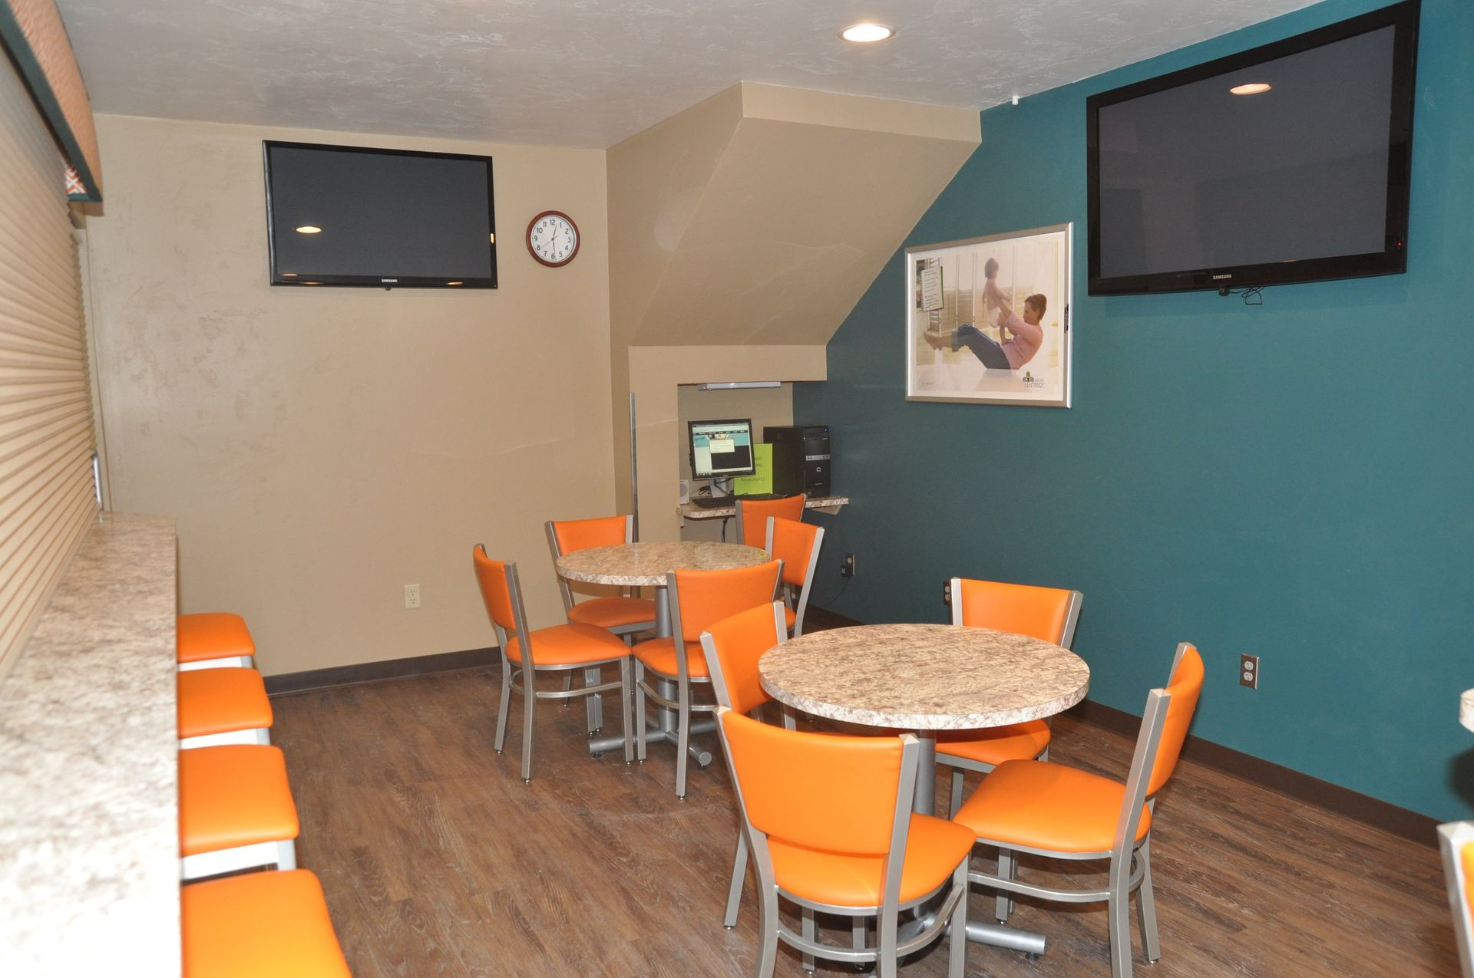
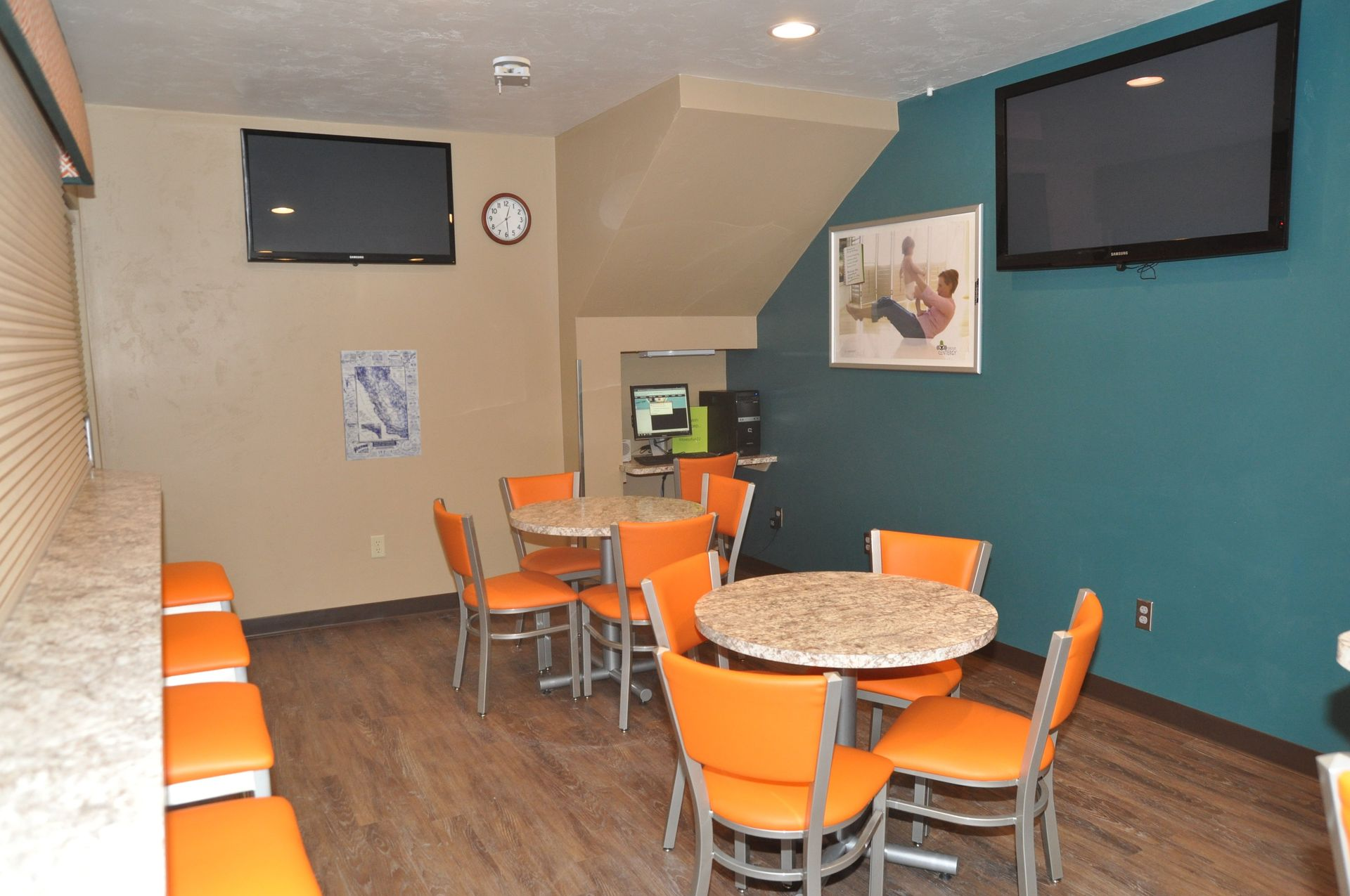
+ wall art (381, 404)
+ smoke detector (512, 77)
